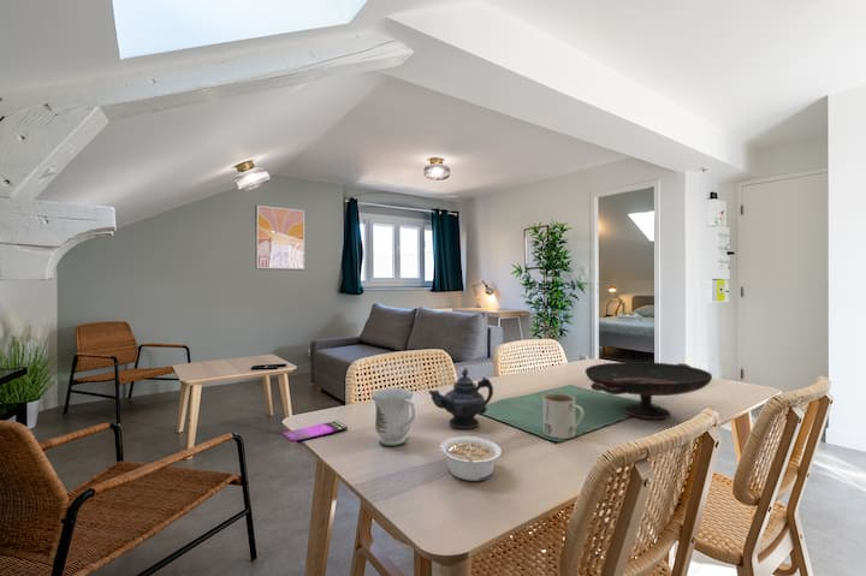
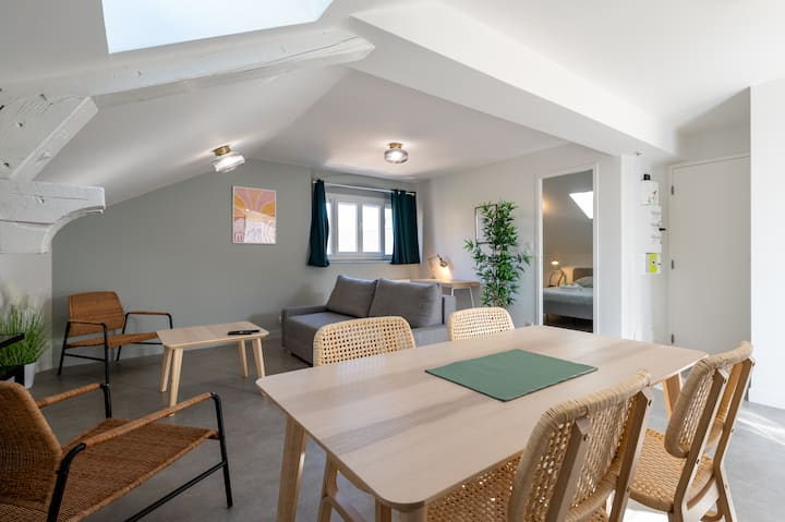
- legume (471, 457)
- mug (564, 416)
- teapot (462, 396)
- decorative bowl (645, 390)
- mug (397, 418)
- smartphone (315, 430)
